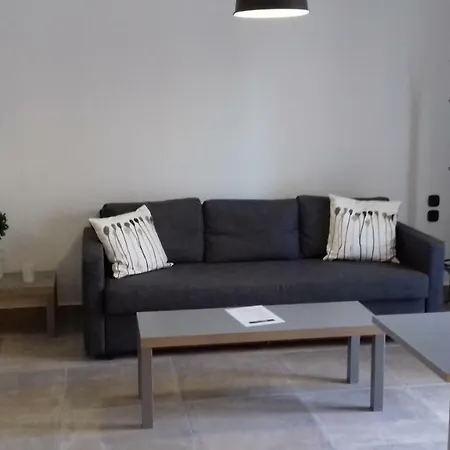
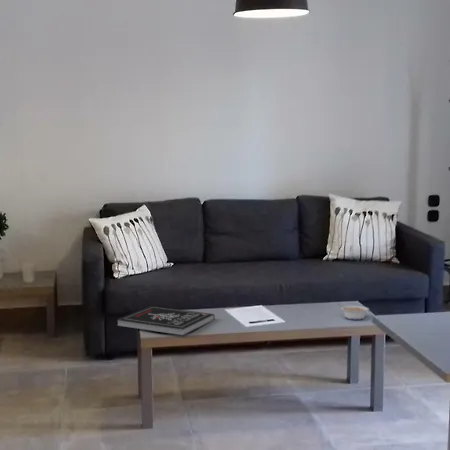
+ legume (353, 312)
+ book (166, 319)
